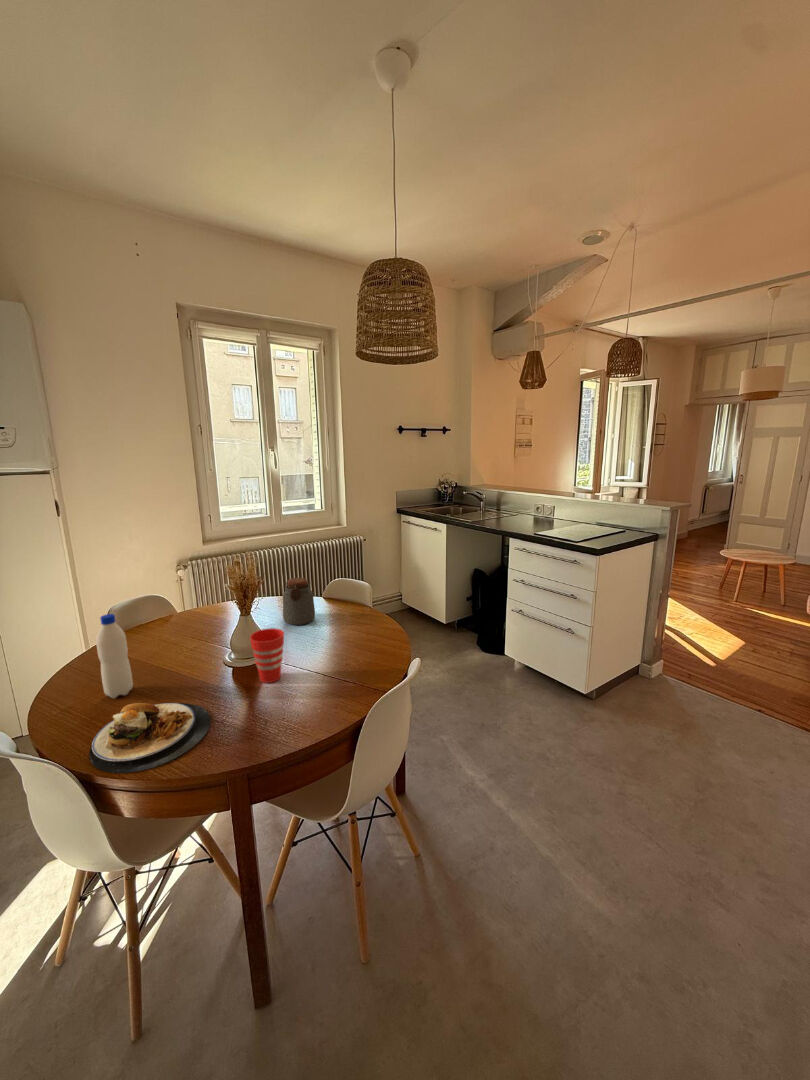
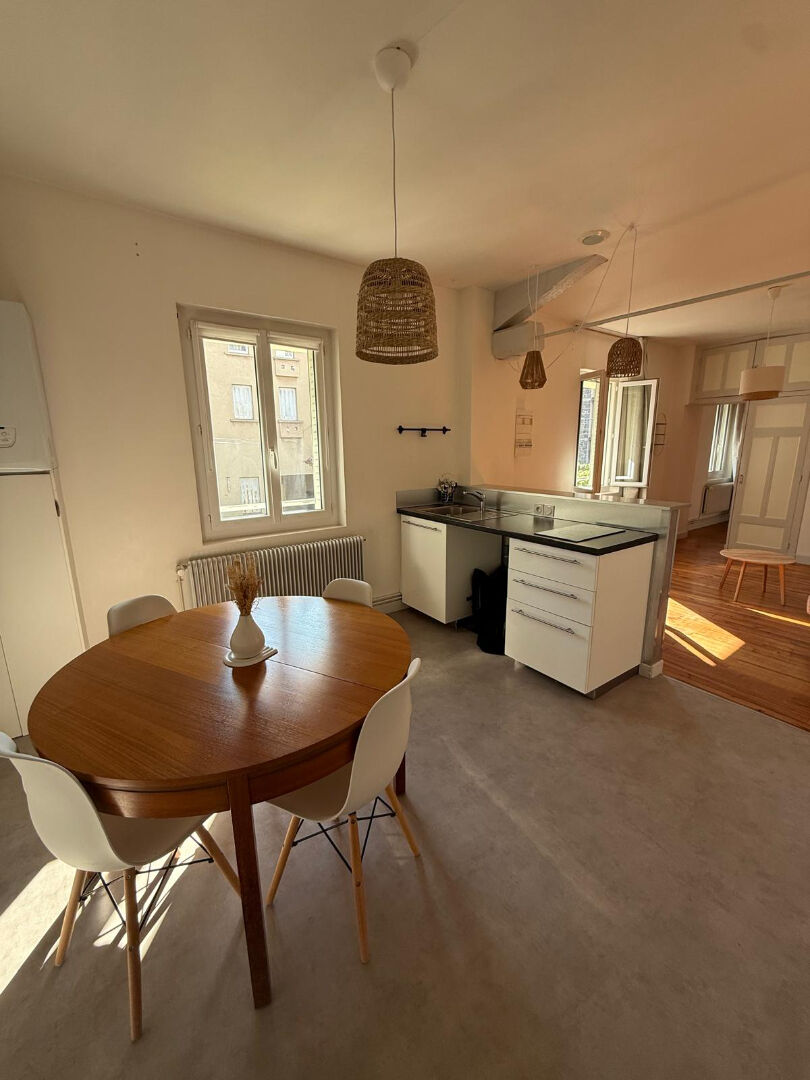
- jar (298, 600)
- cup (268, 656)
- water bottle (113, 655)
- plate (151, 721)
